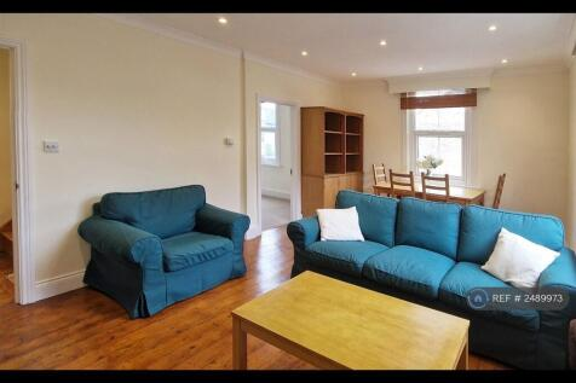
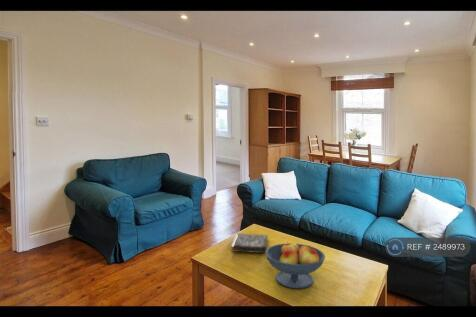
+ fruit bowl (294, 261)
+ book (250, 242)
